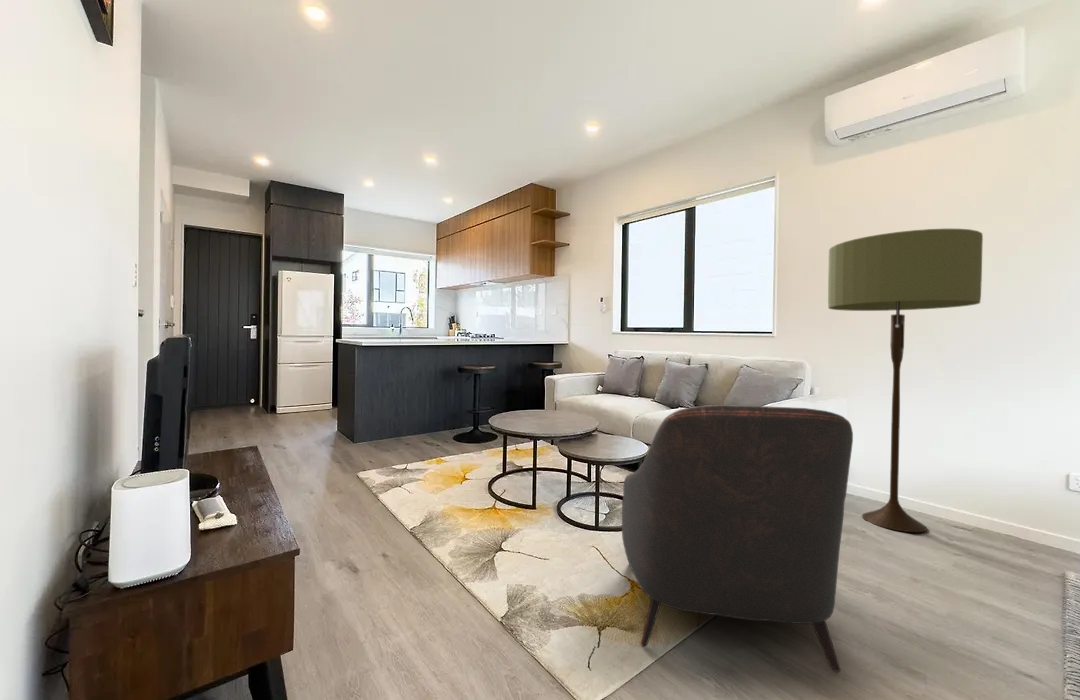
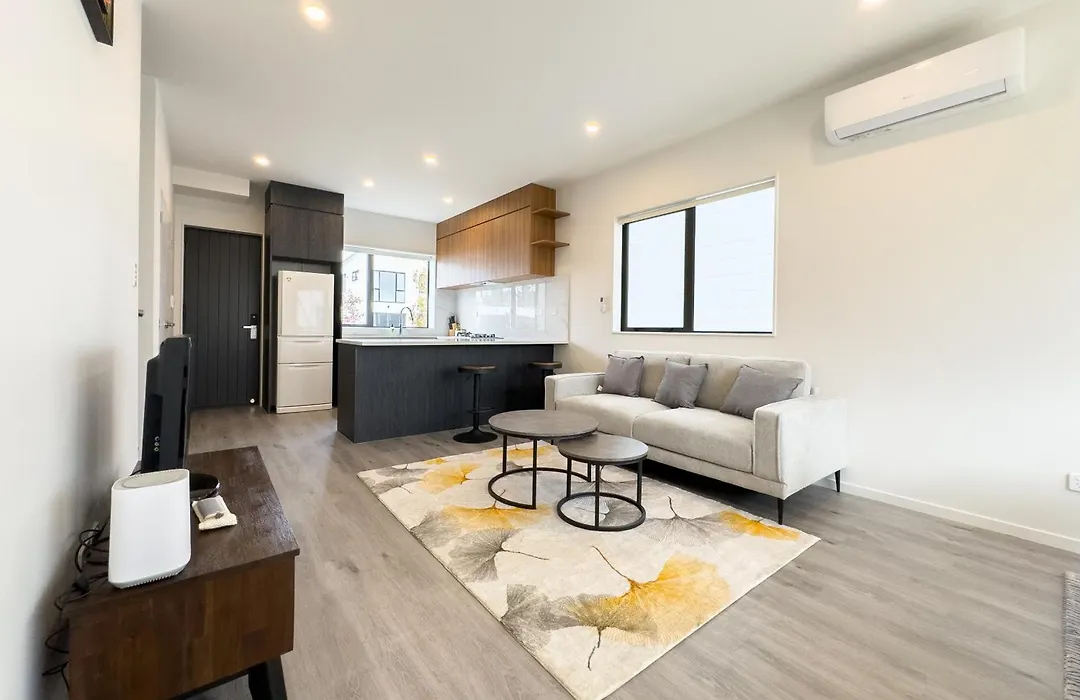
- floor lamp (896, 382)
- armchair (725, 507)
